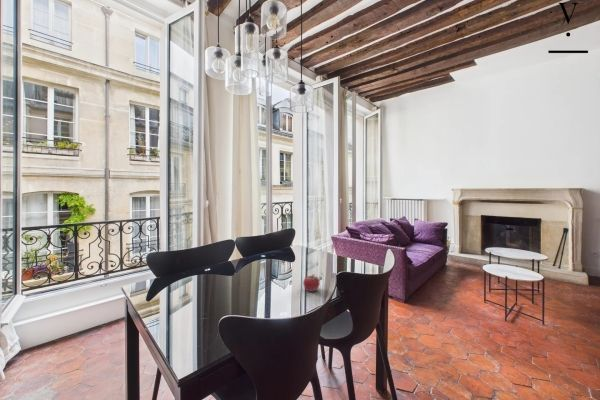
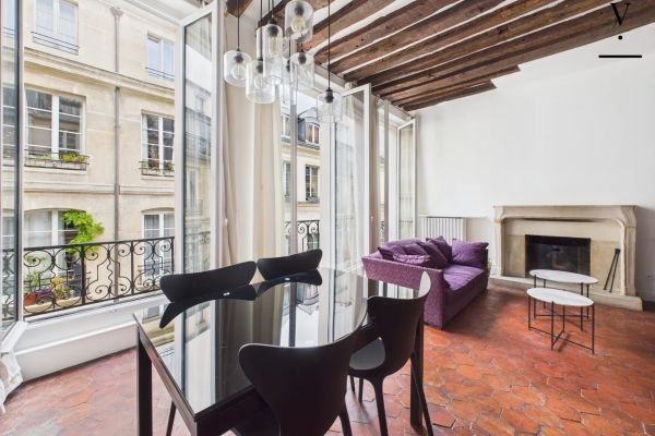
- fruit (311, 281)
